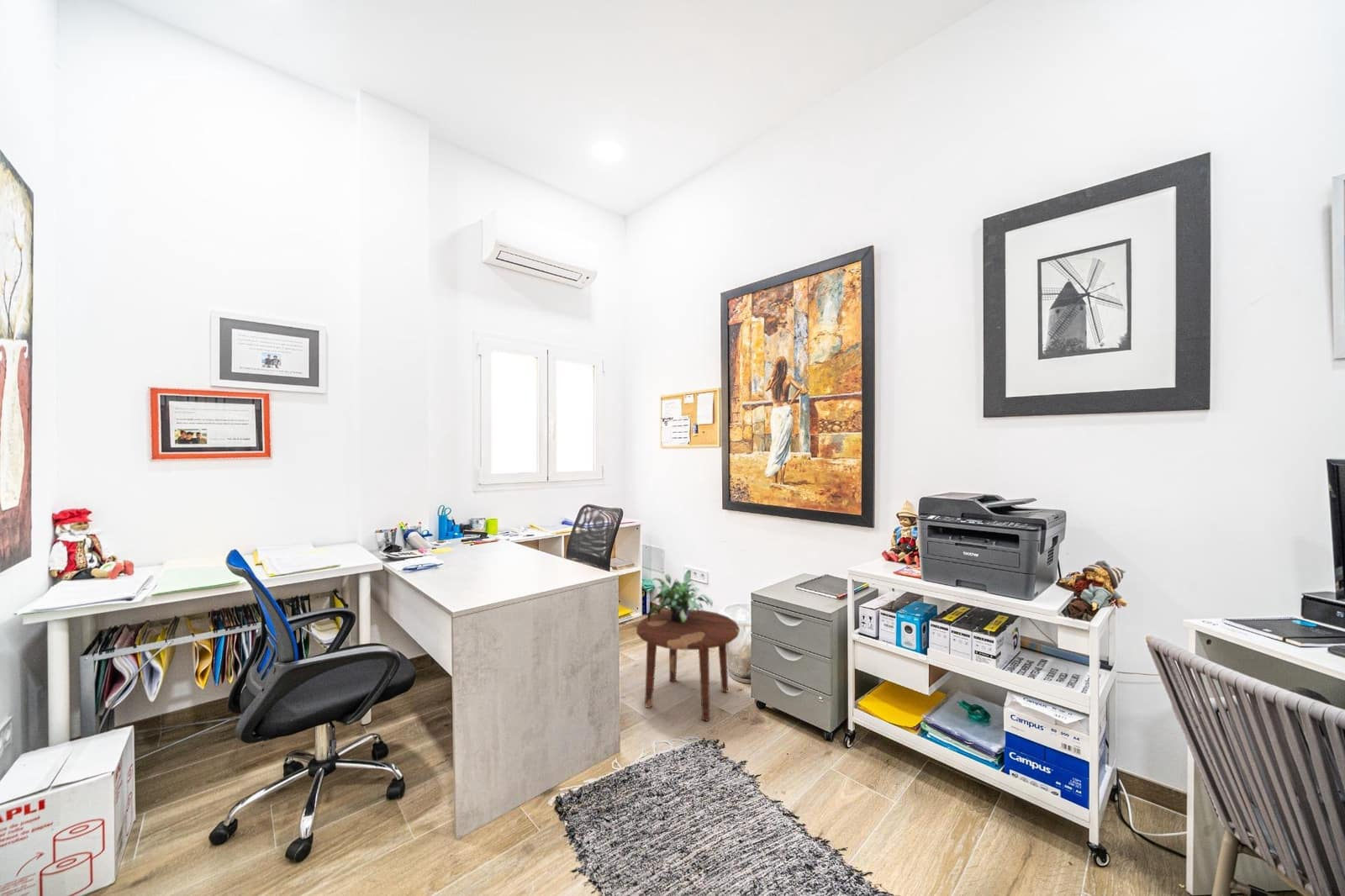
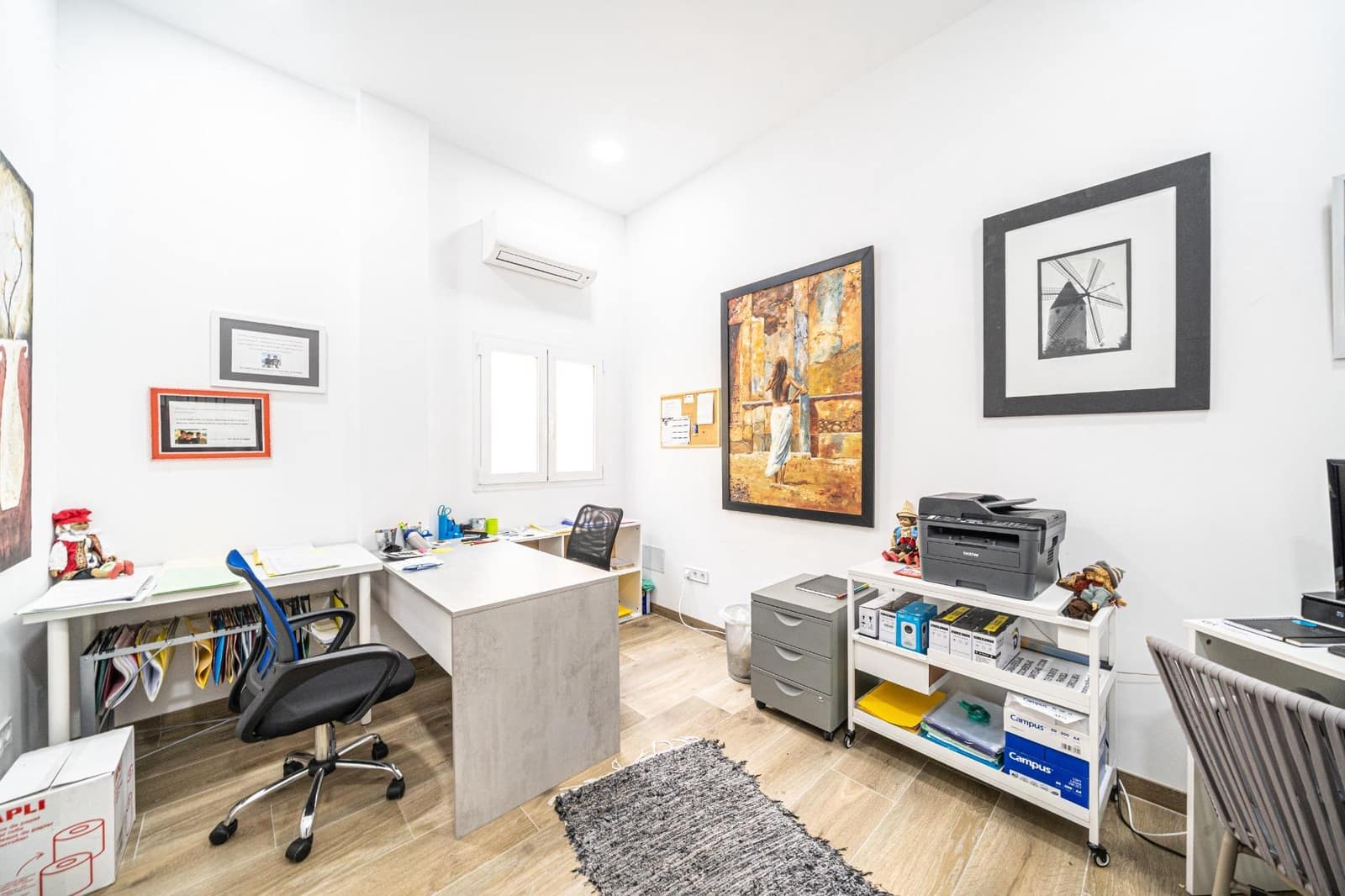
- side table (676, 661)
- potted plant (682, 596)
